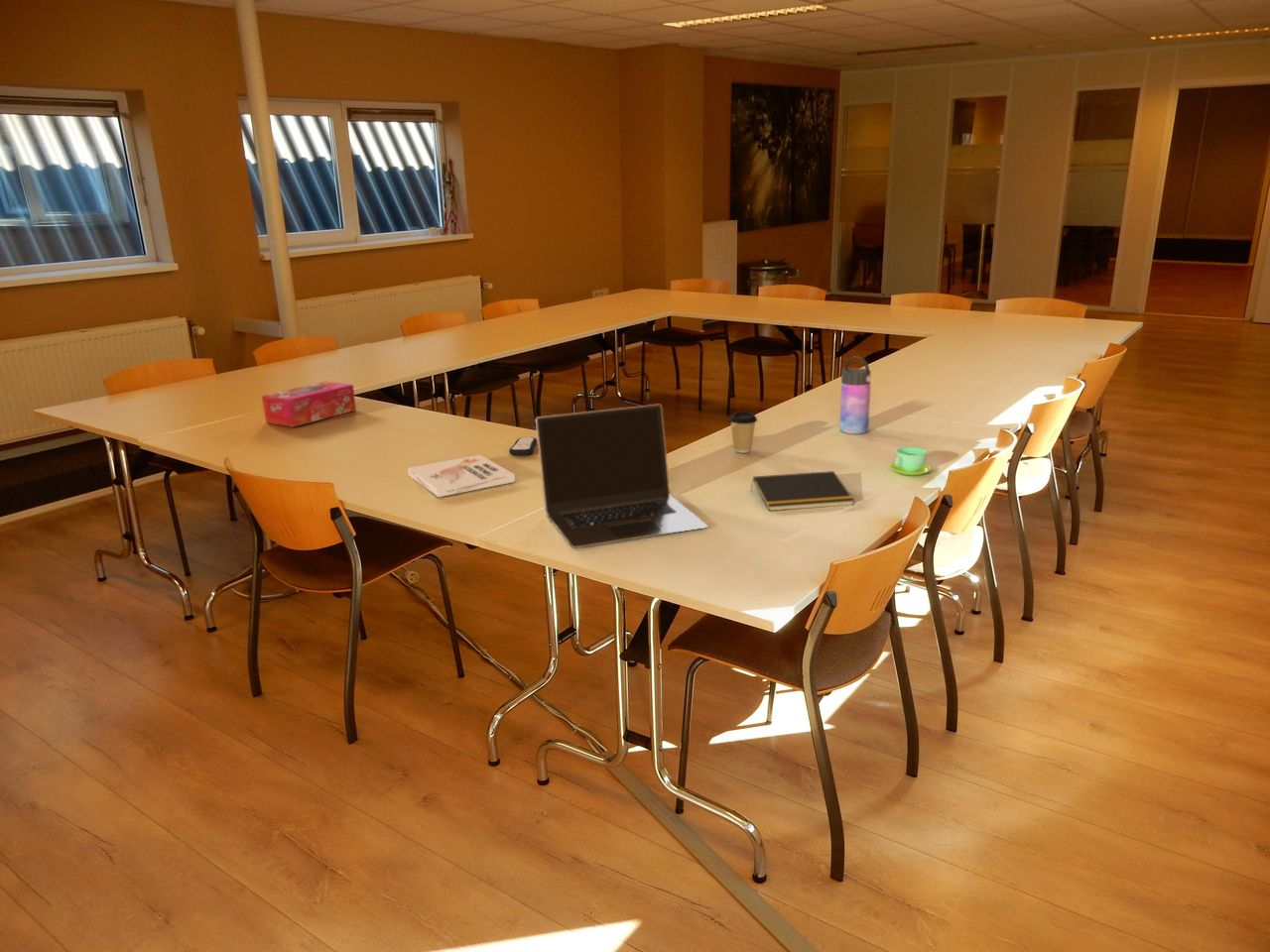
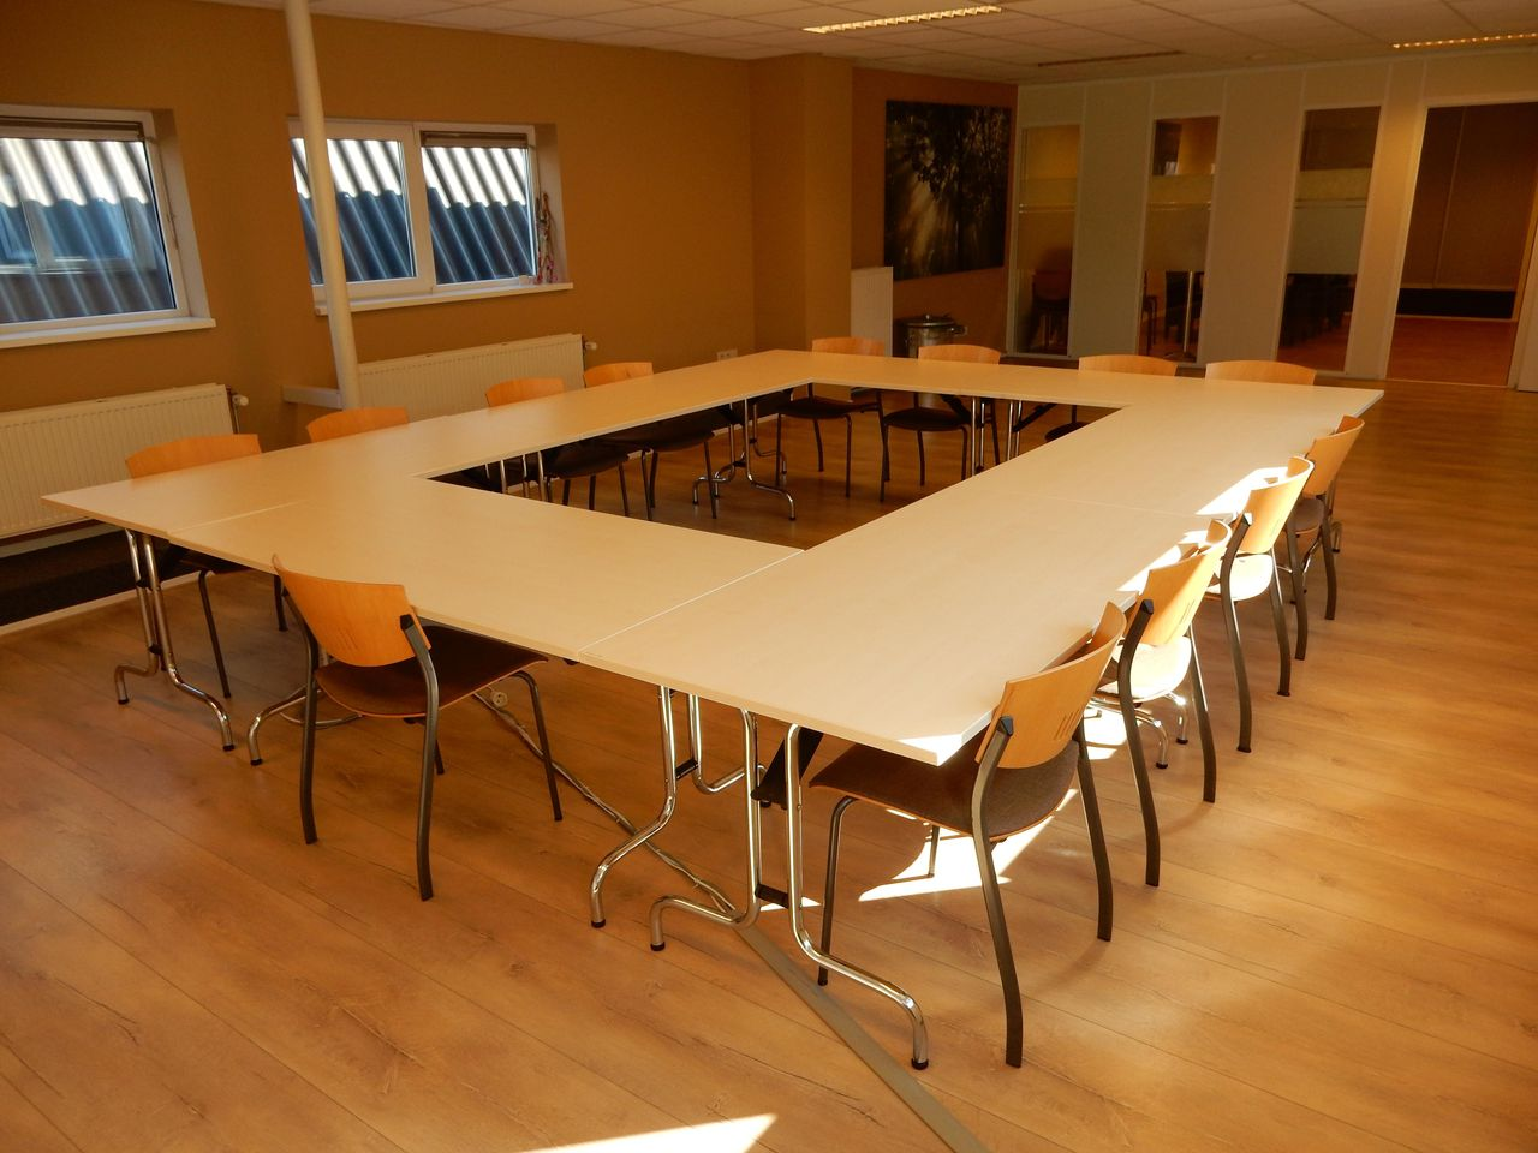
- coffee cup (742, 432)
- tissue box (310, 403)
- book (460, 474)
- water bottle (855, 394)
- notepad (802, 490)
- laptop (620, 471)
- cup (910, 461)
- remote control (524, 445)
